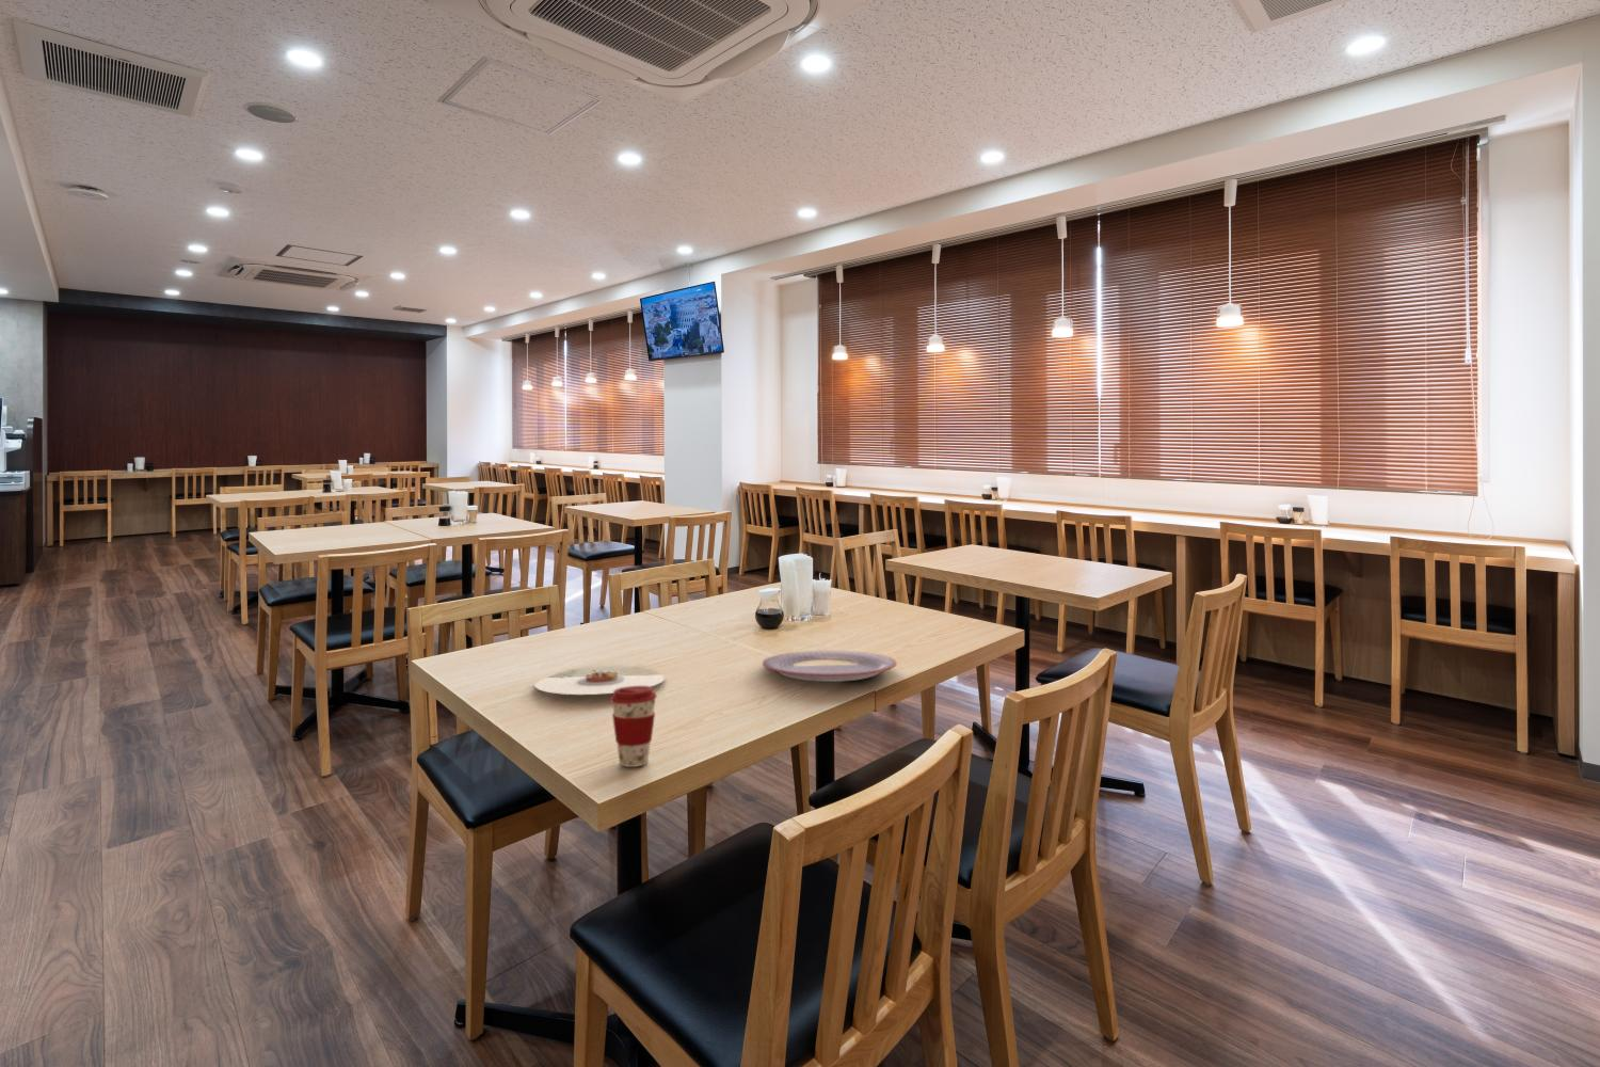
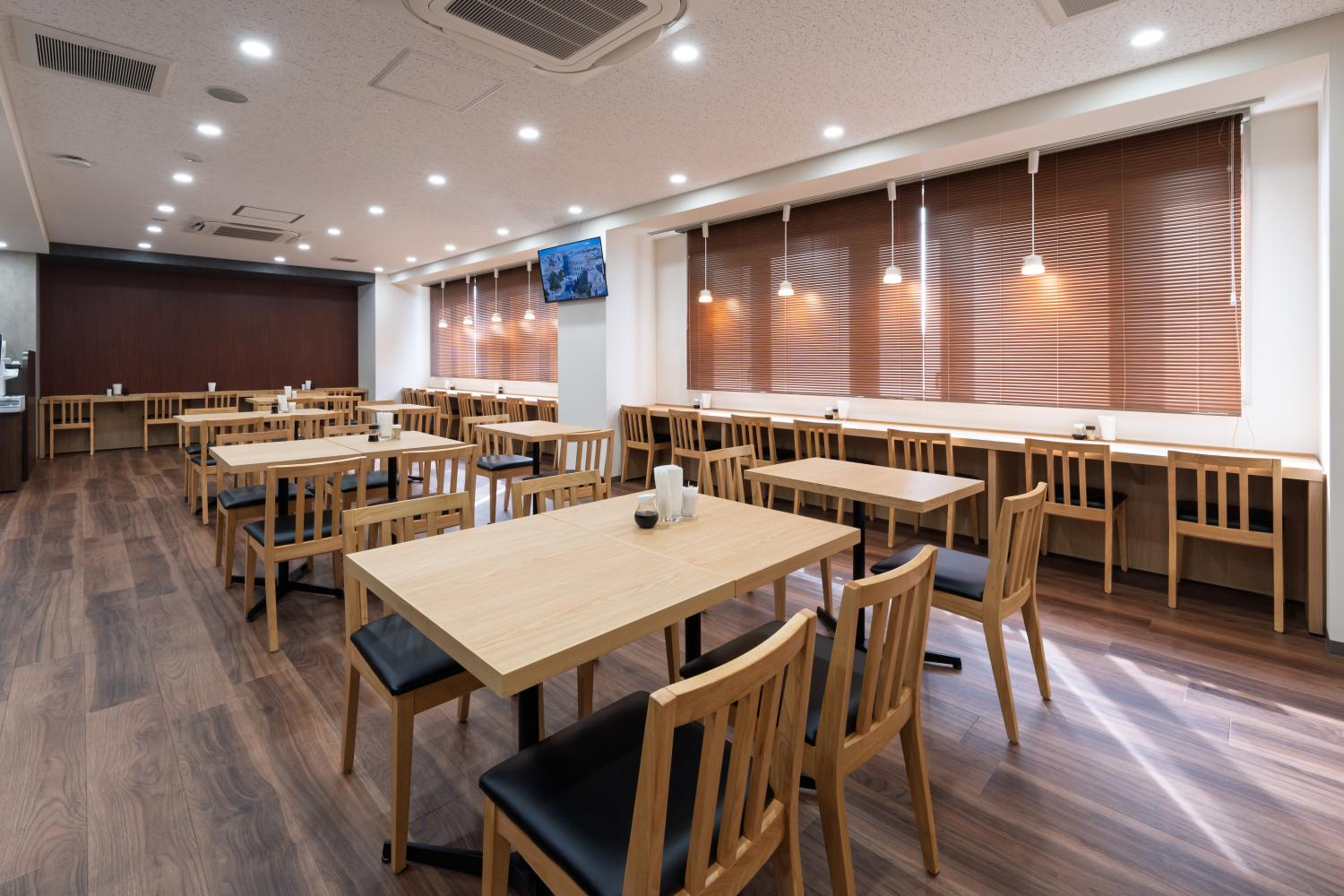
- plate (600, 674)
- coffee cup (633, 725)
- plate (829, 666)
